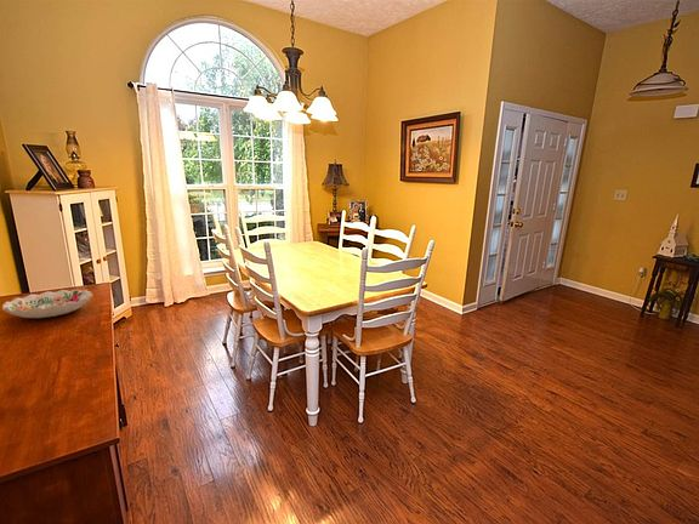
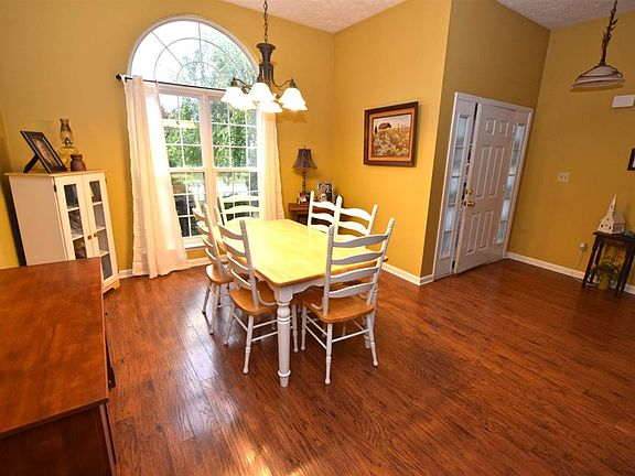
- decorative bowl (50, 303)
